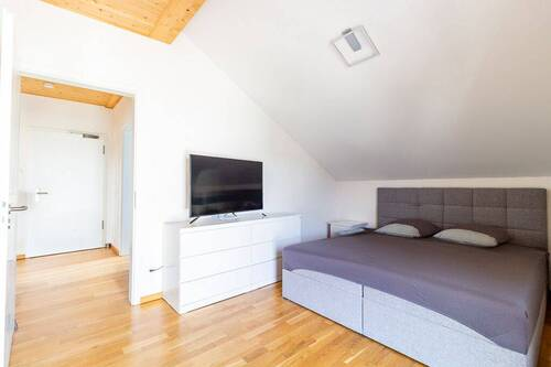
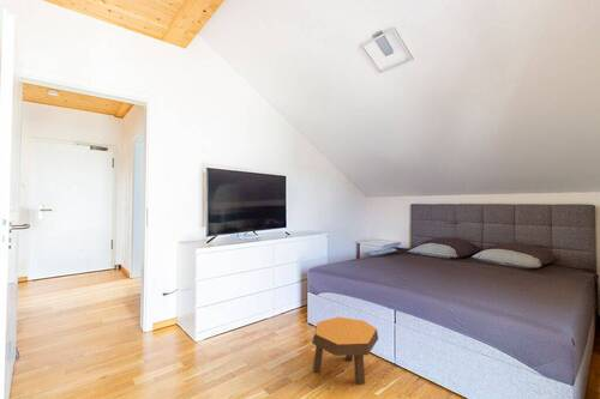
+ footstool (346, 349)
